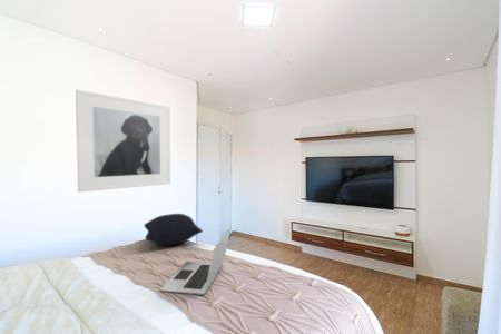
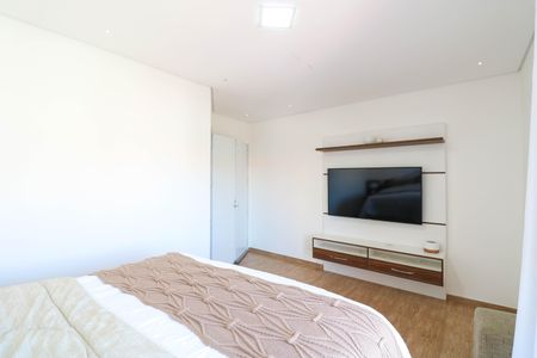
- laptop (197, 262)
- pillow (171, 227)
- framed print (129, 144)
